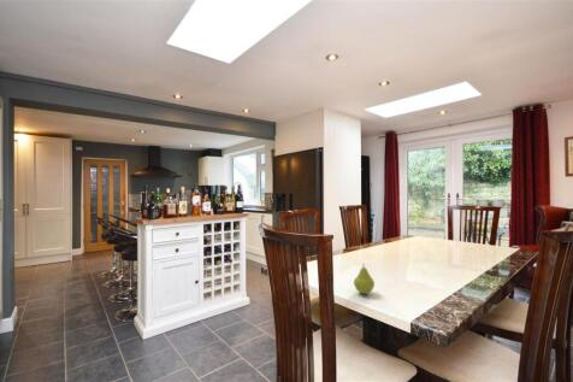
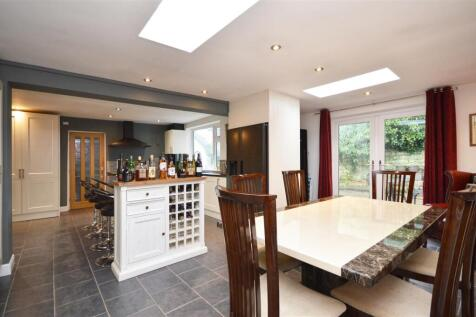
- fruit (364, 277)
